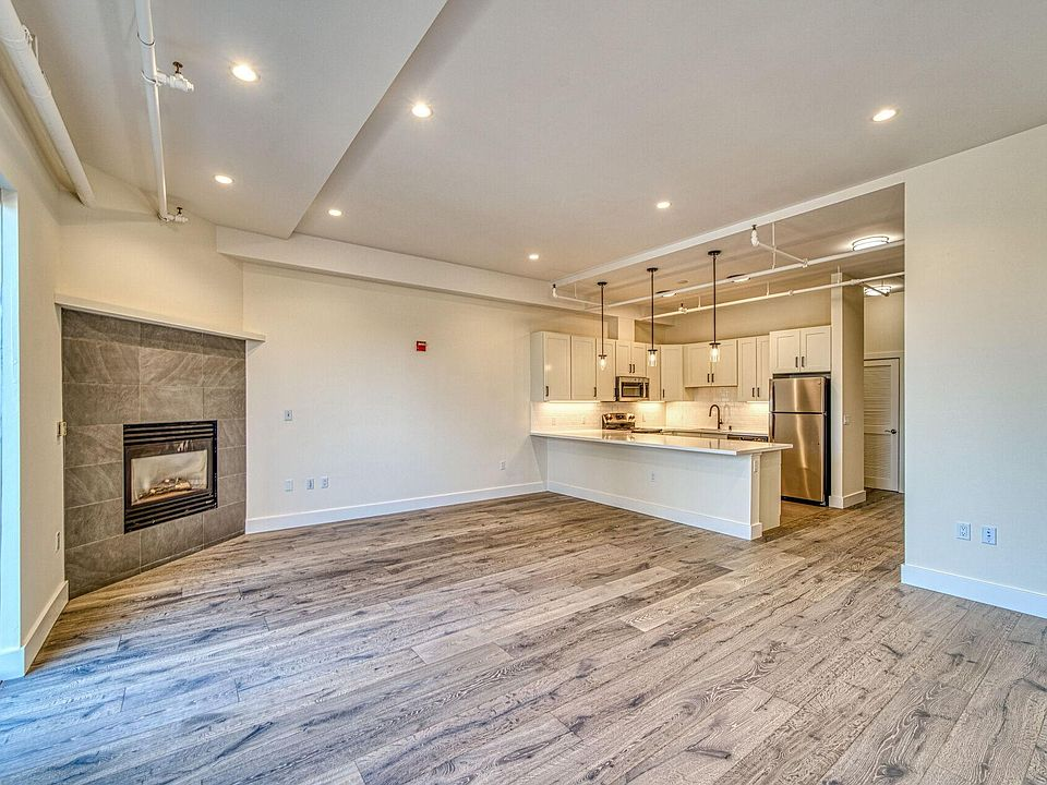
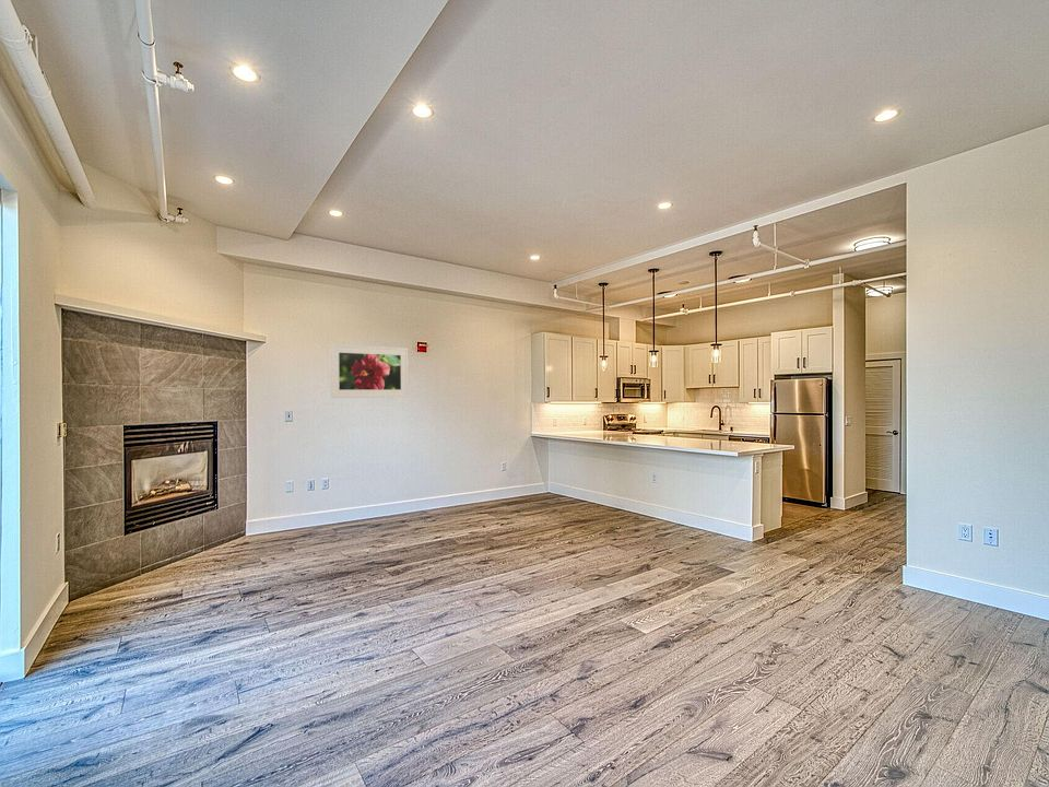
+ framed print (370, 372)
